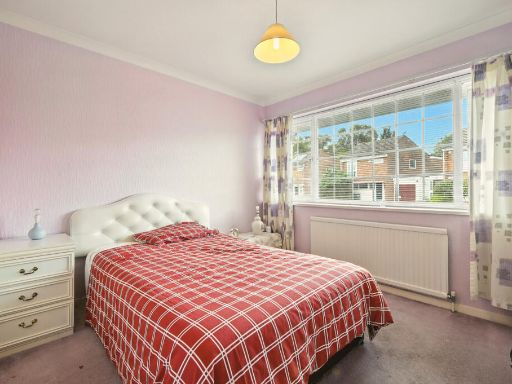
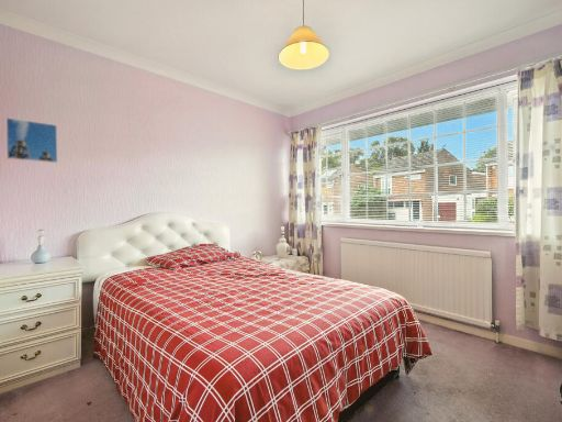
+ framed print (32, 141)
